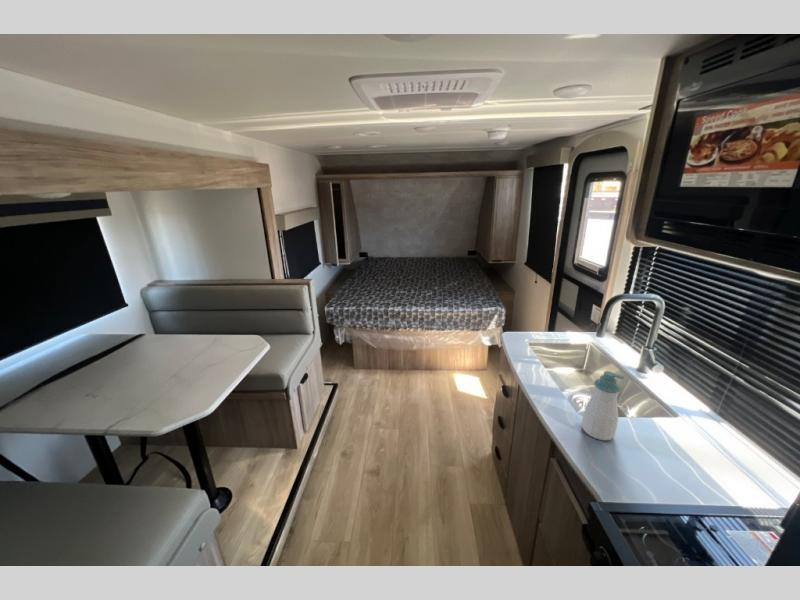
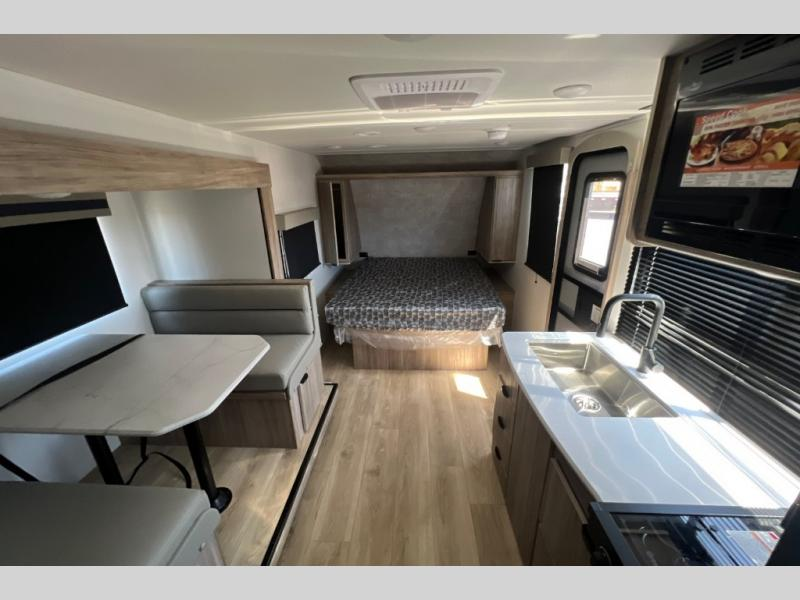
- soap bottle (603, 403)
